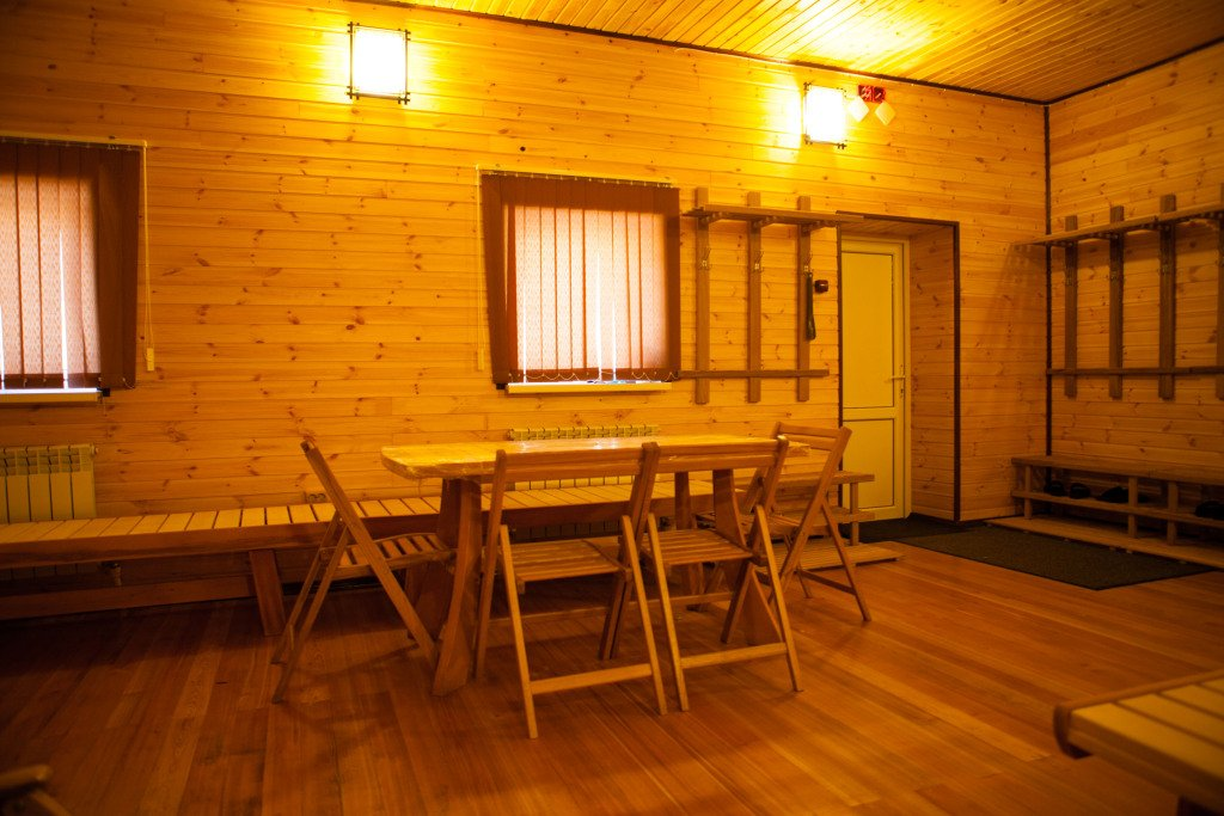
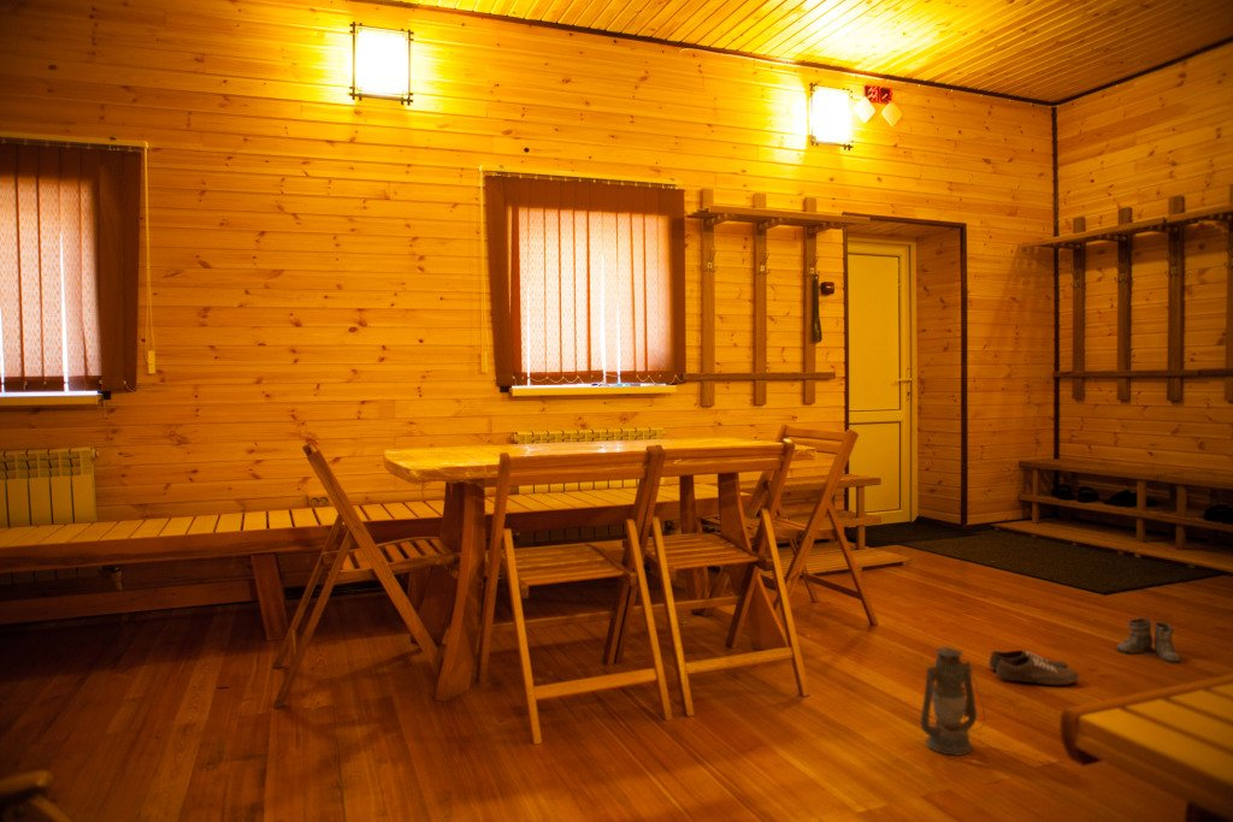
+ shoe (1032, 664)
+ lantern (950, 697)
+ boots (1148, 638)
